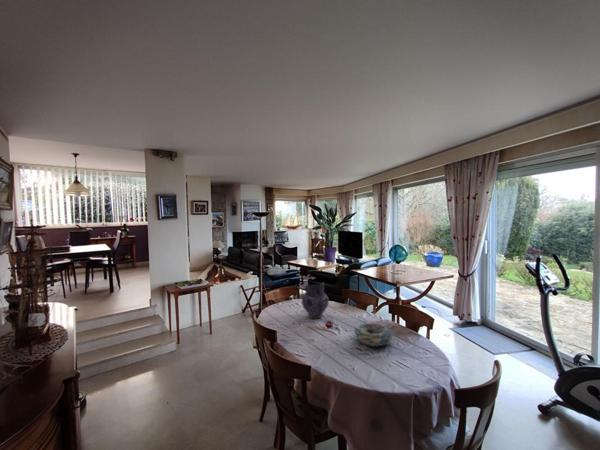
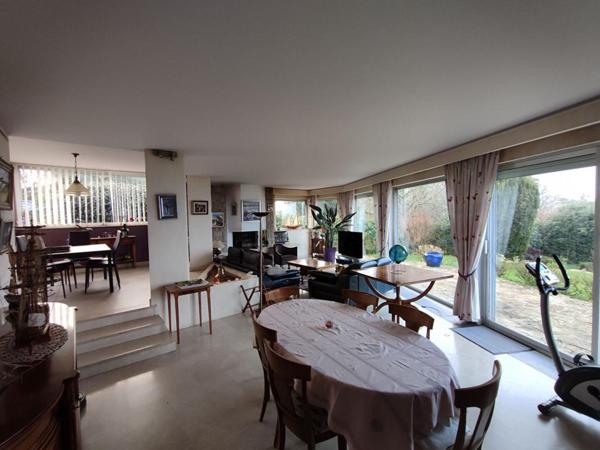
- decorative bowl (373, 334)
- pottery (315, 299)
